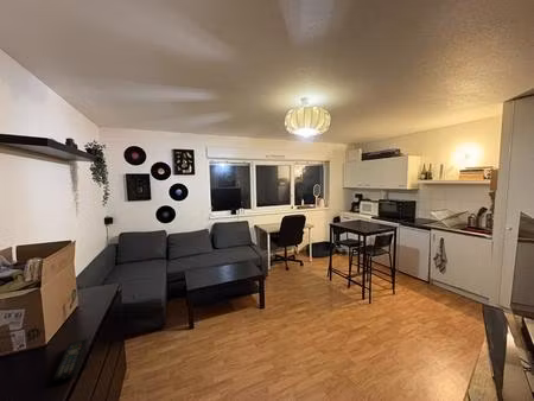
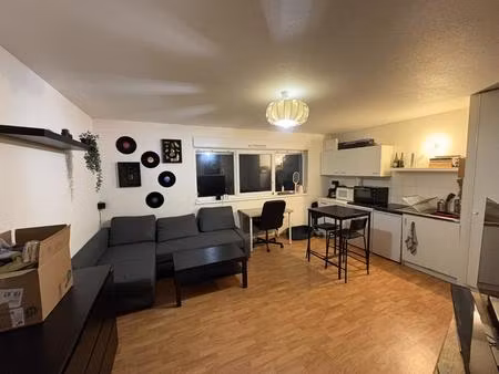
- remote control (72, 357)
